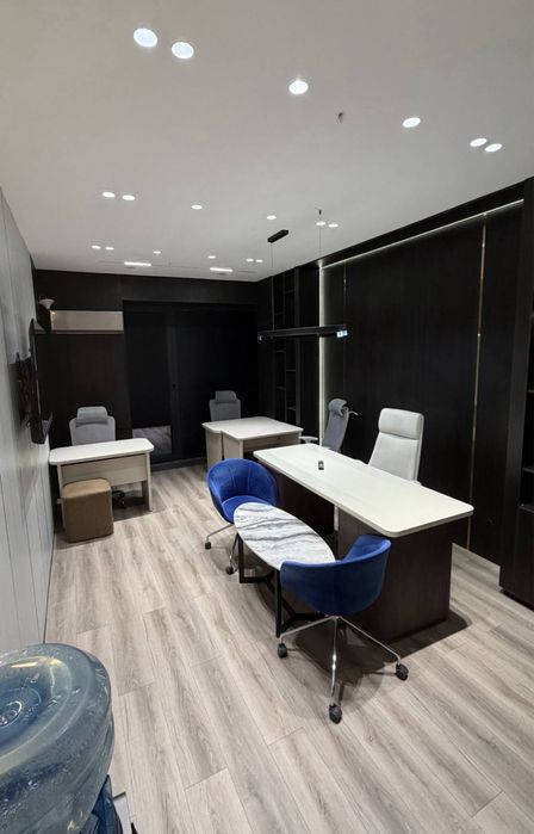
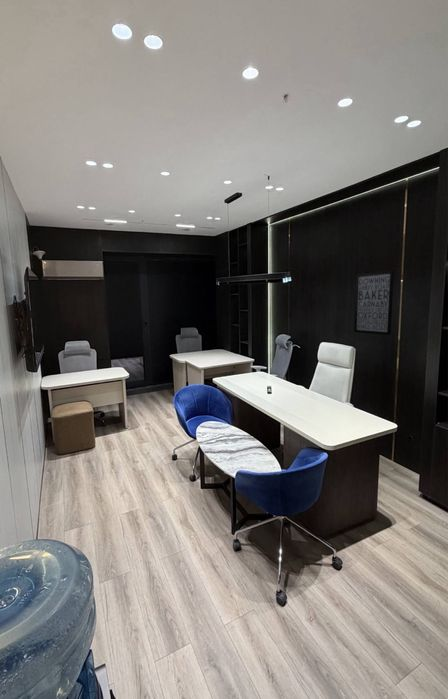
+ wall art (372, 303)
